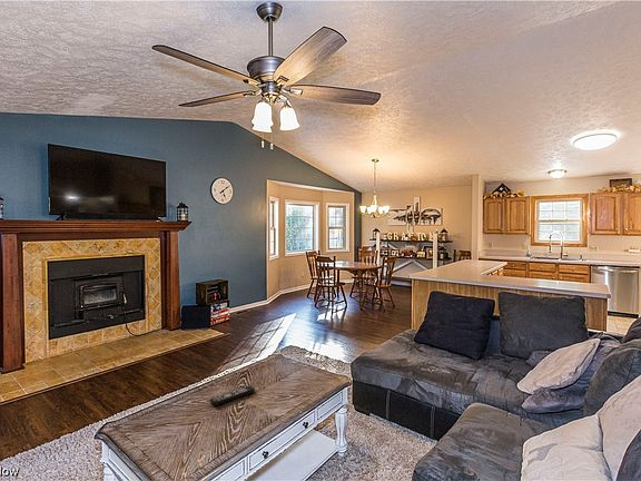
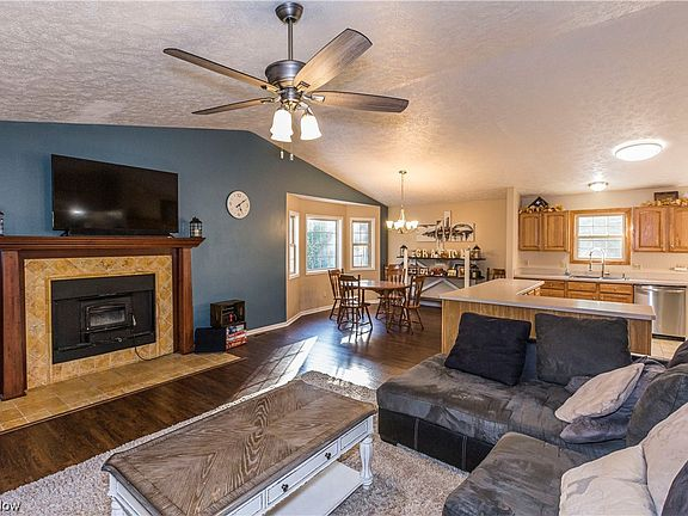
- remote control (233, 395)
